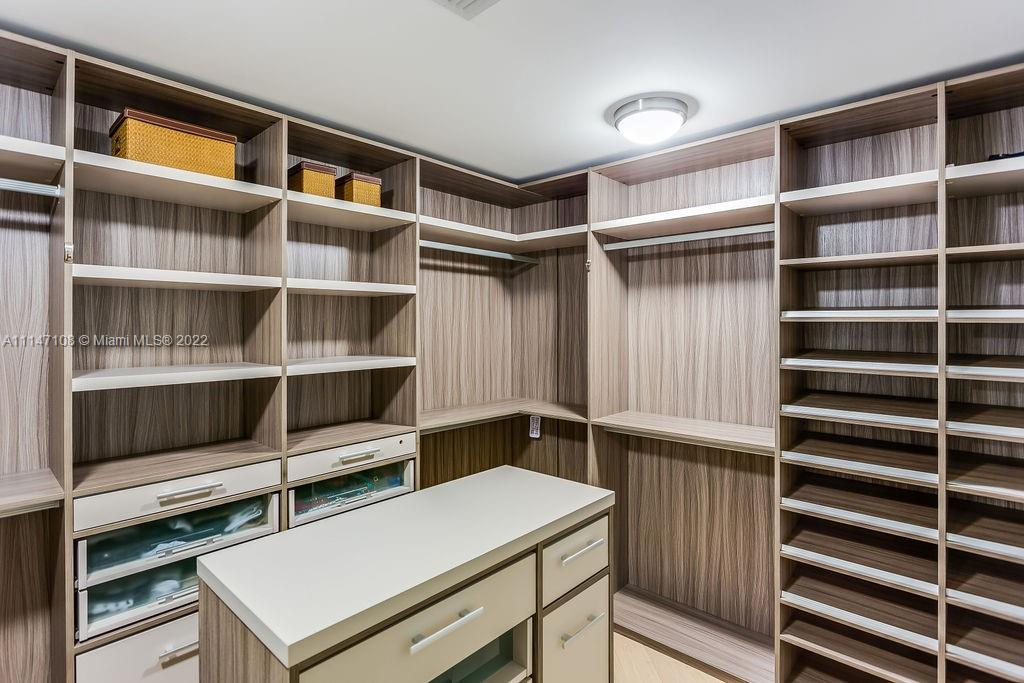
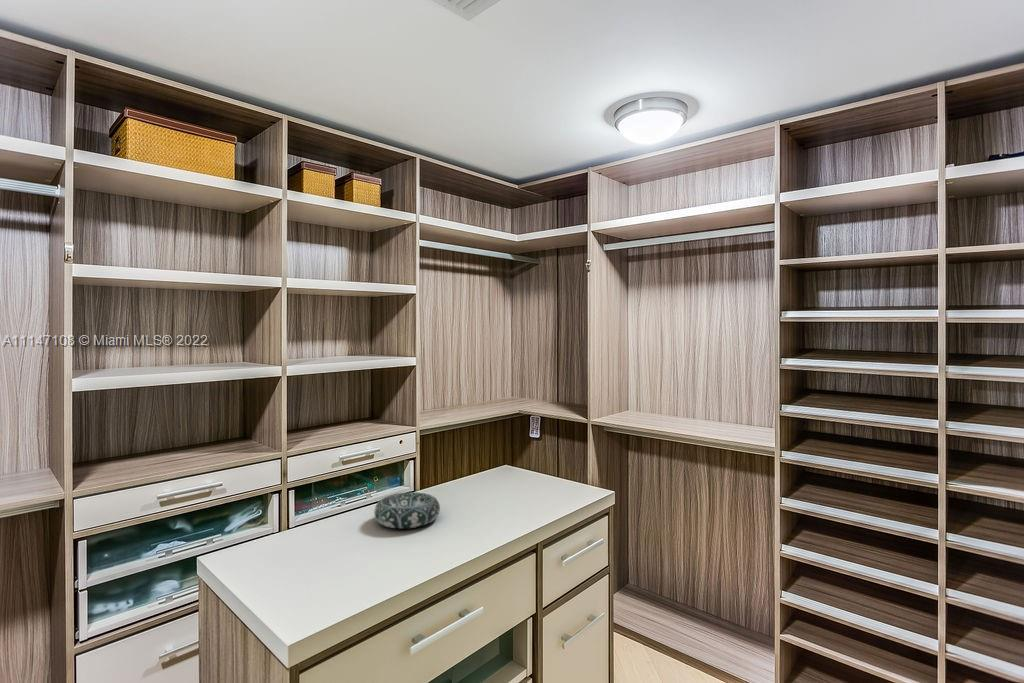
+ decorative bowl (407, 510)
